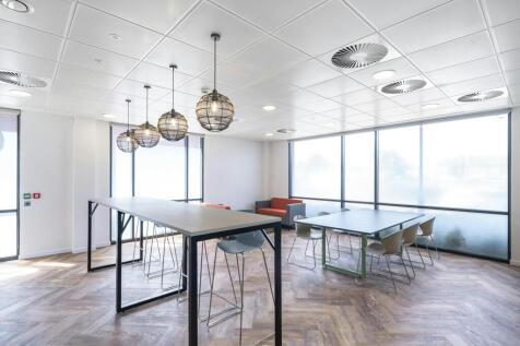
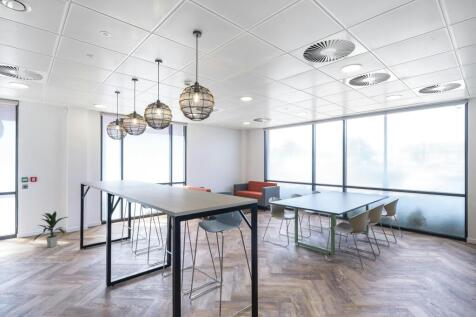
+ indoor plant (50, 228)
